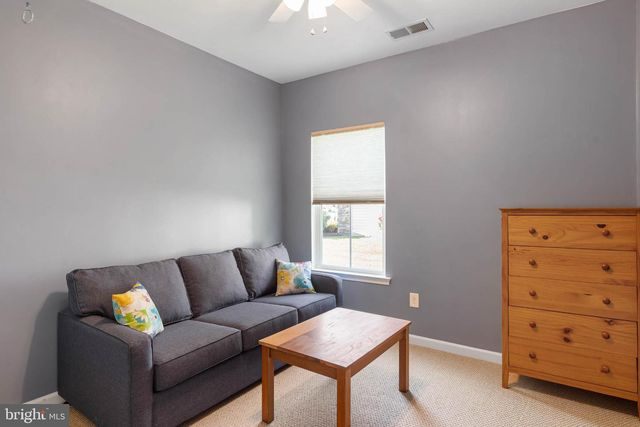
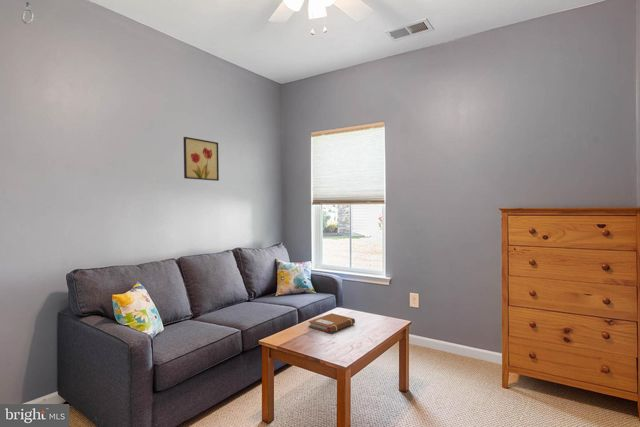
+ wall art (201, 159)
+ notebook (331, 322)
